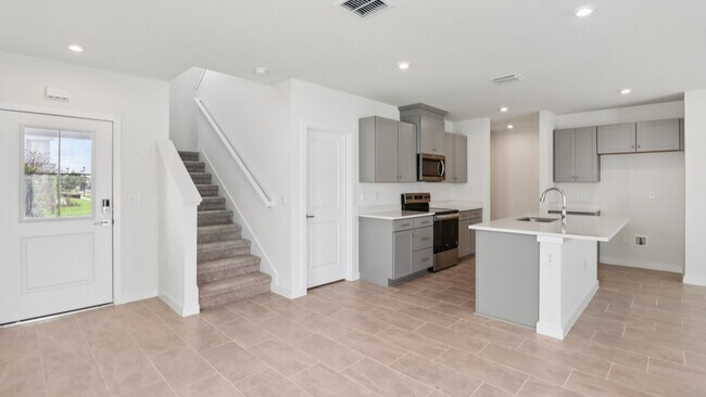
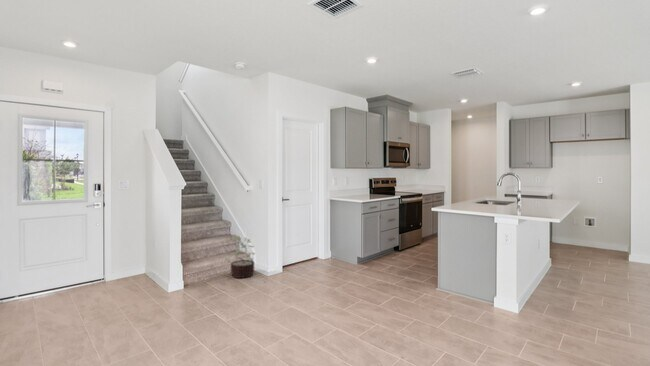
+ decorative plant (241, 253)
